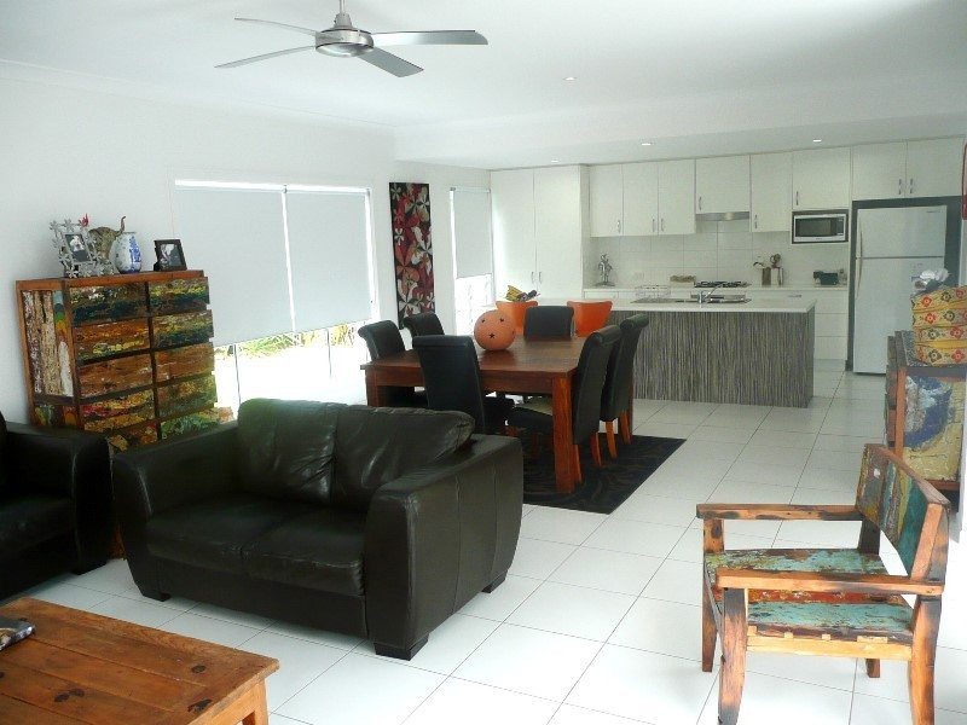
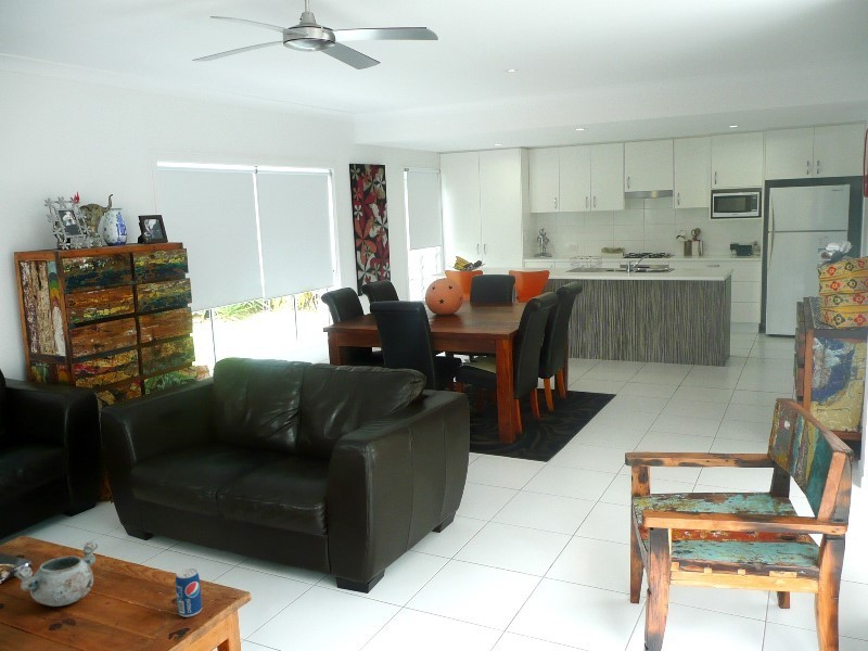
+ decorative bowl (61, 577)
+ beverage can (188, 592)
